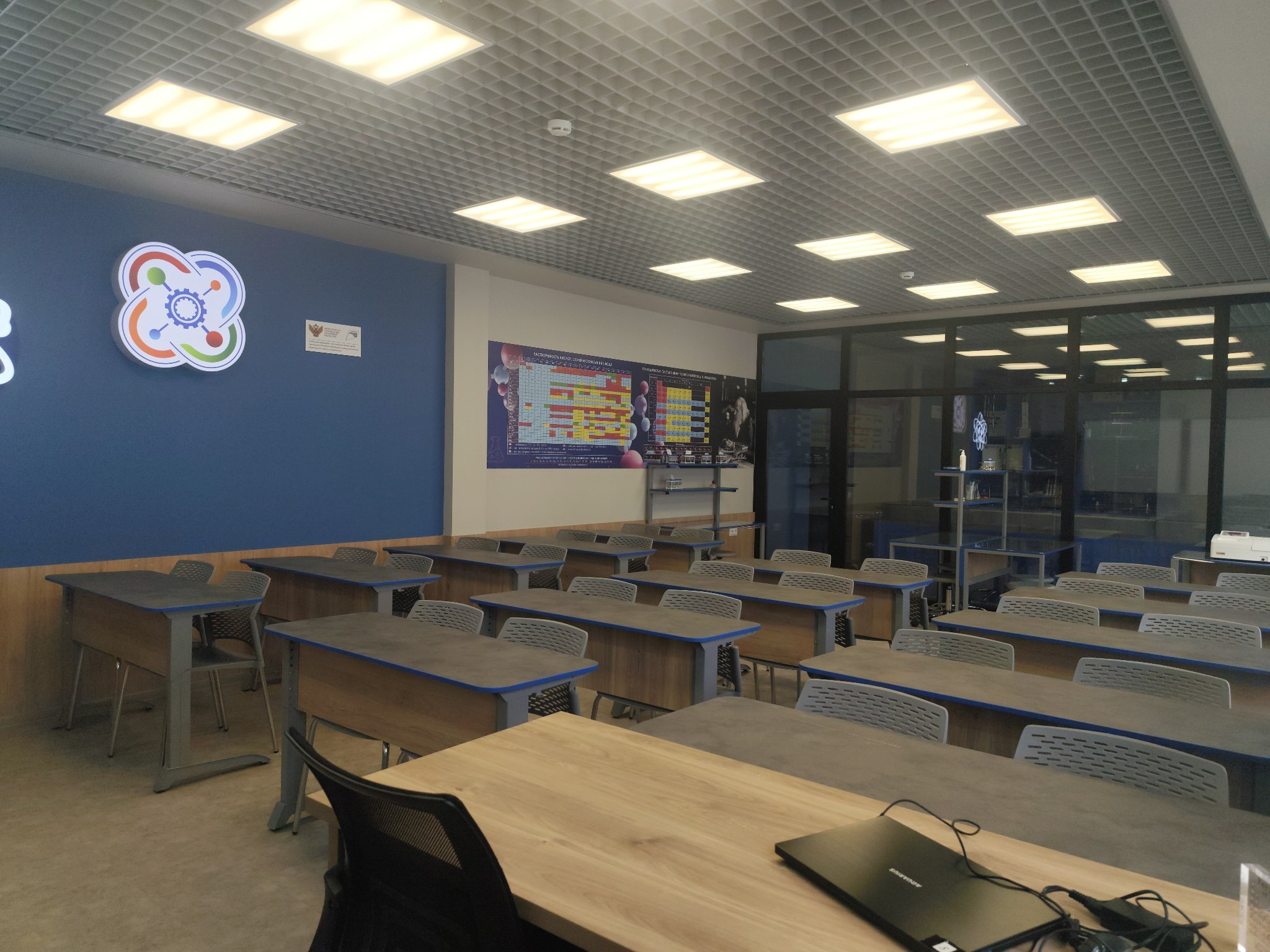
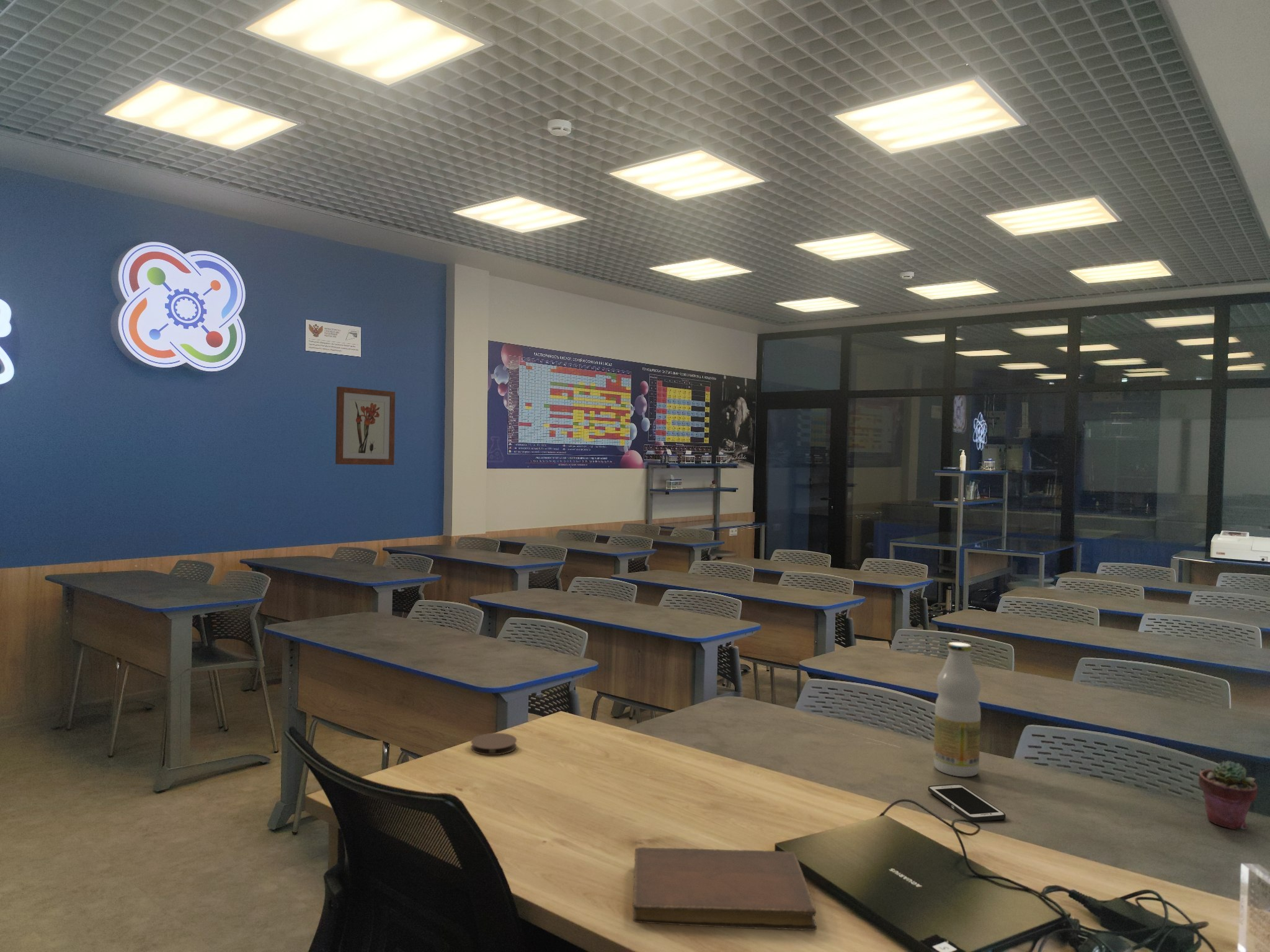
+ cell phone (965, 802)
+ potted succulent (1227, 791)
+ coaster (494, 743)
+ wall art (366, 426)
+ bottle (957, 707)
+ notebook (719, 884)
